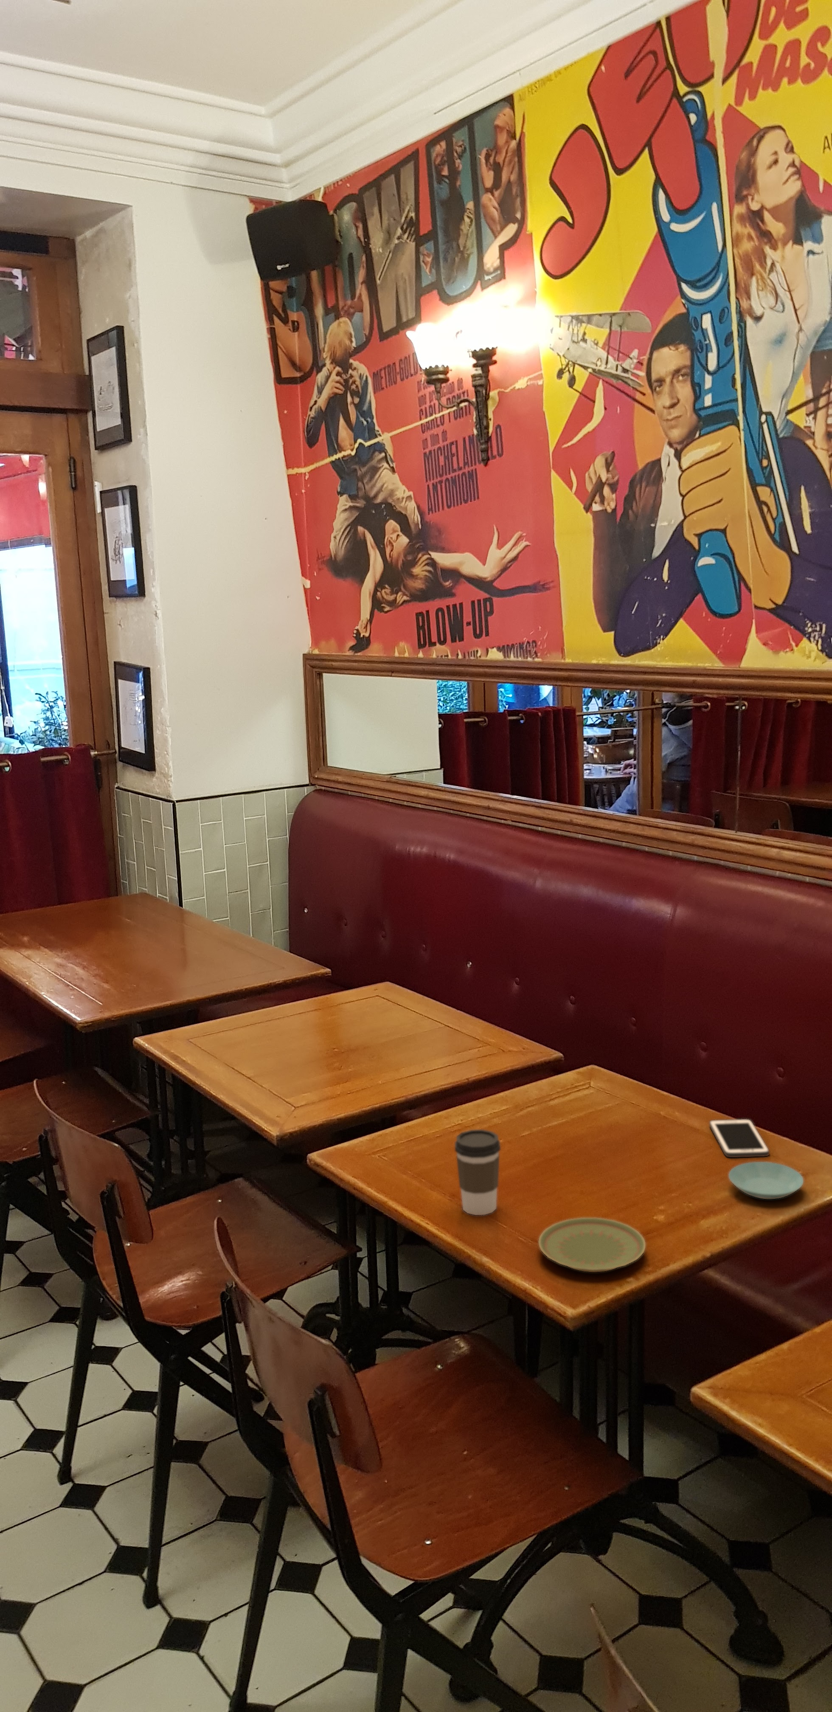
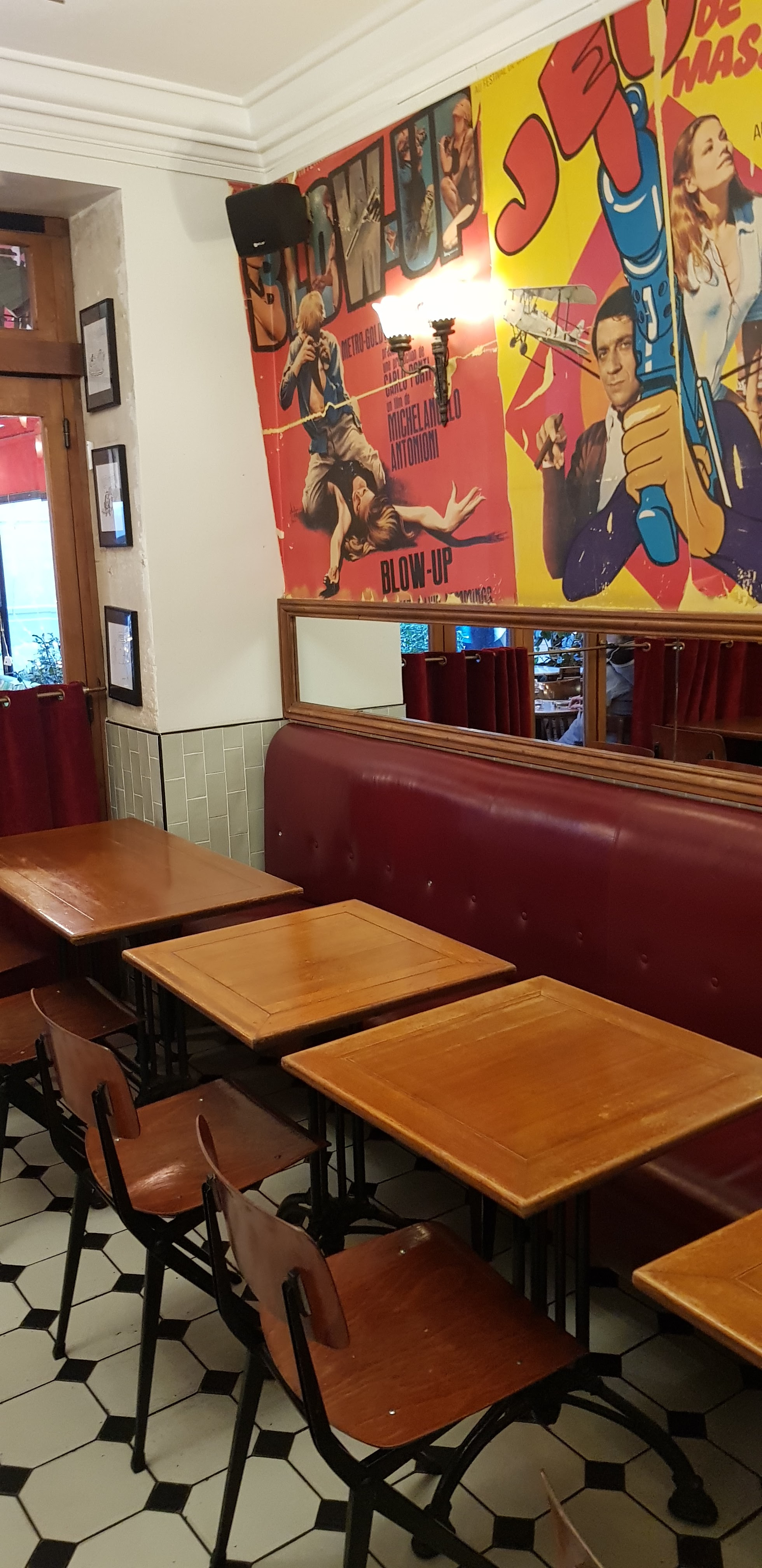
- cell phone (738, 1138)
- saucer (765, 1184)
- plate (592, 1248)
- coffee cup (478, 1173)
